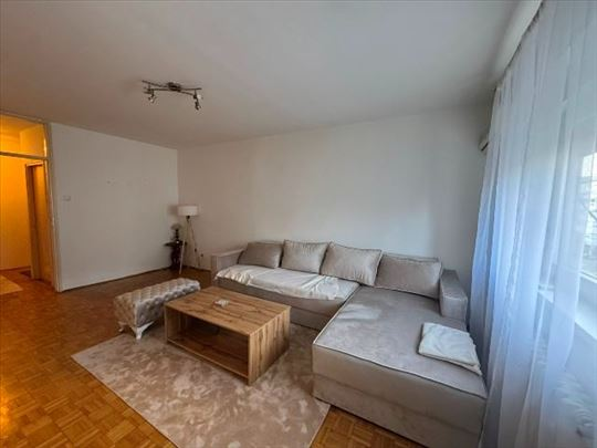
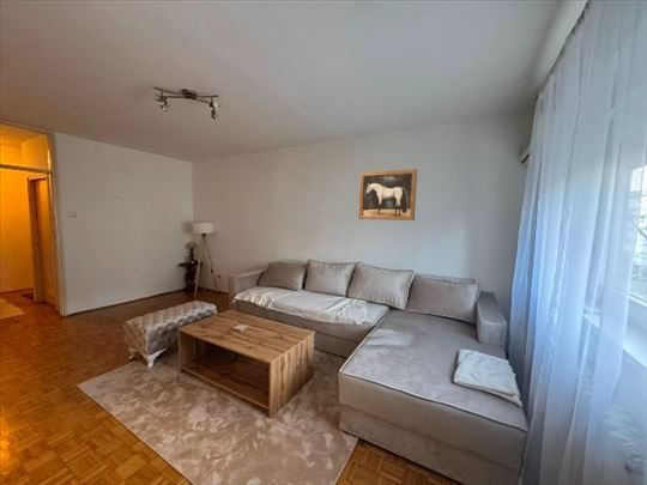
+ wall art (386, 195)
